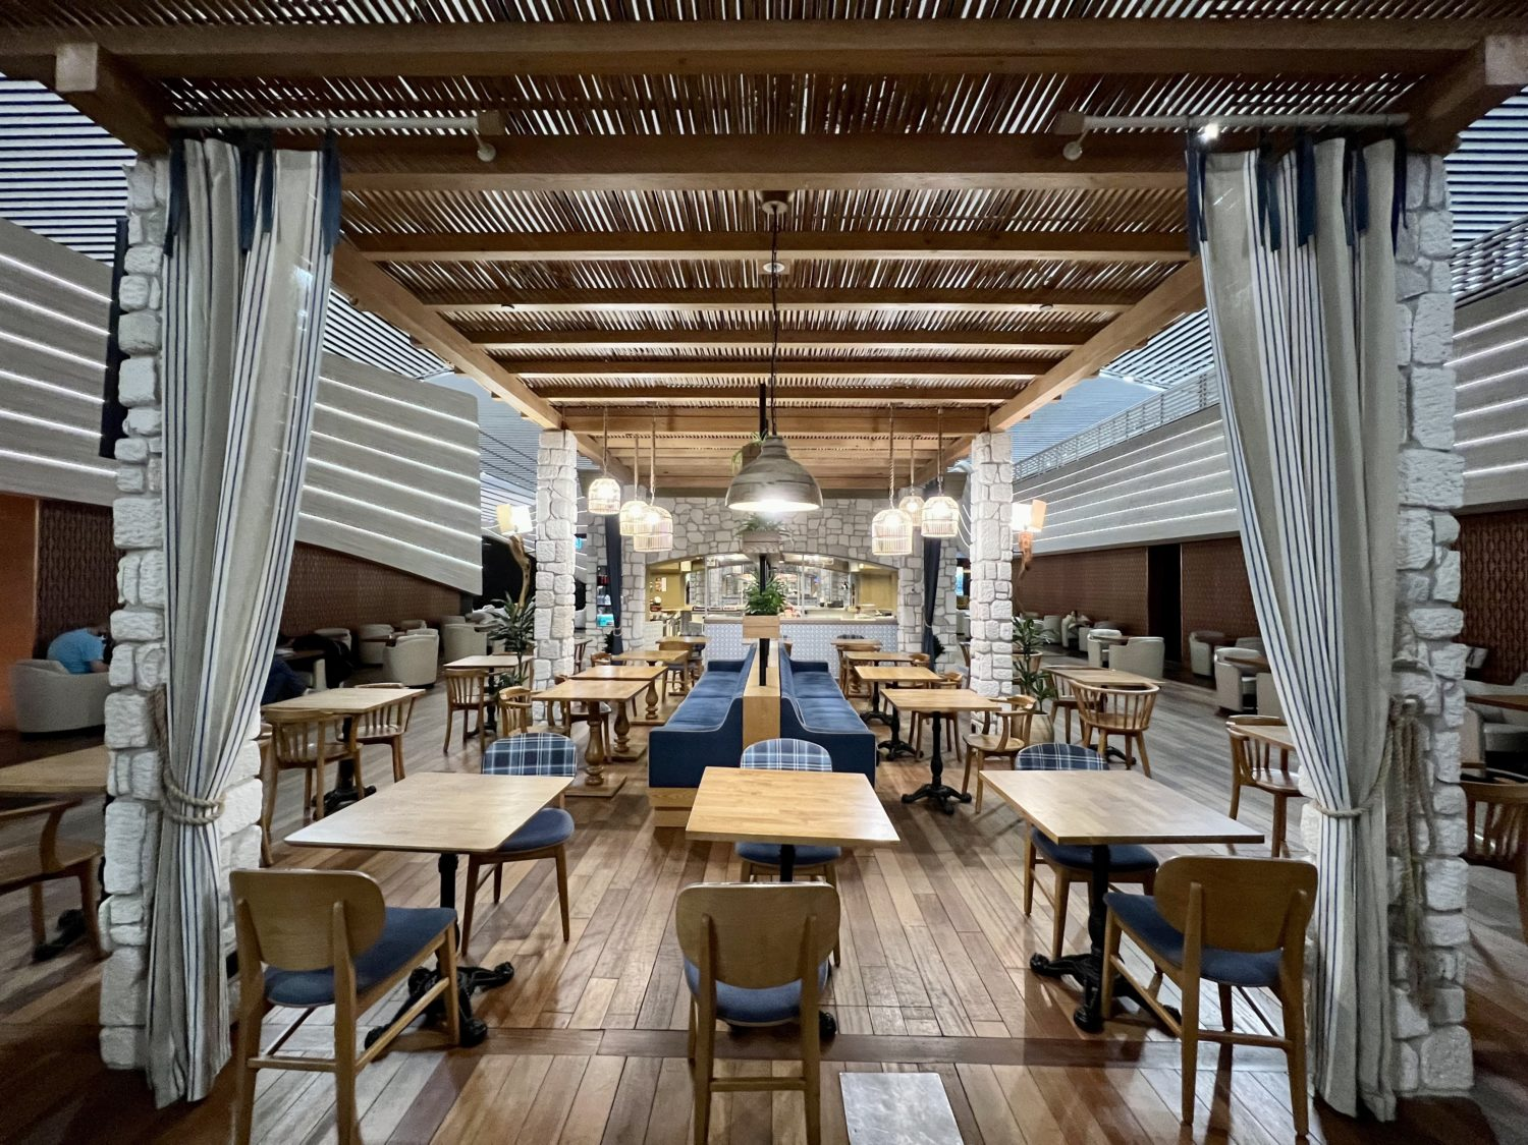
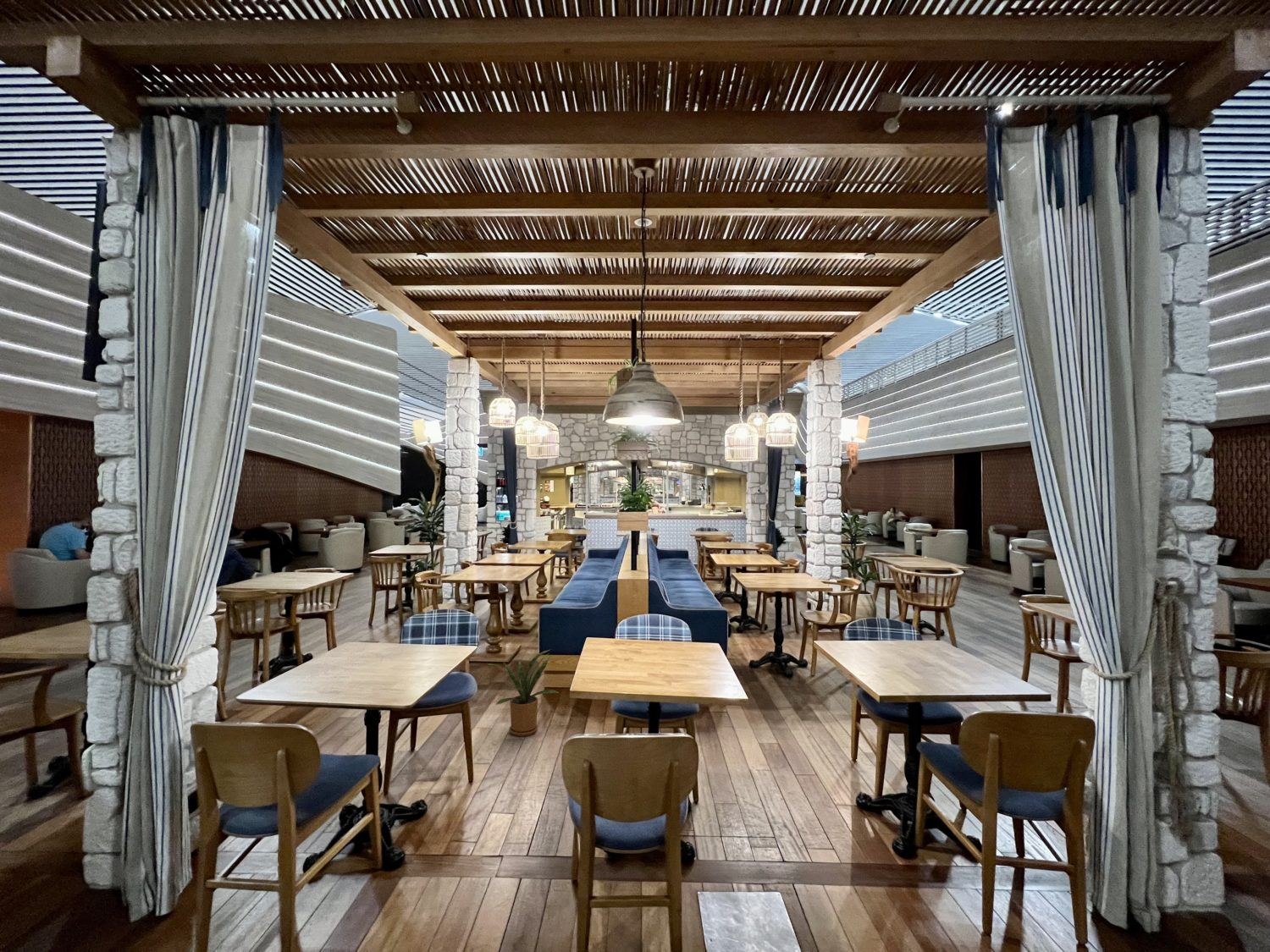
+ house plant (523, 689)
